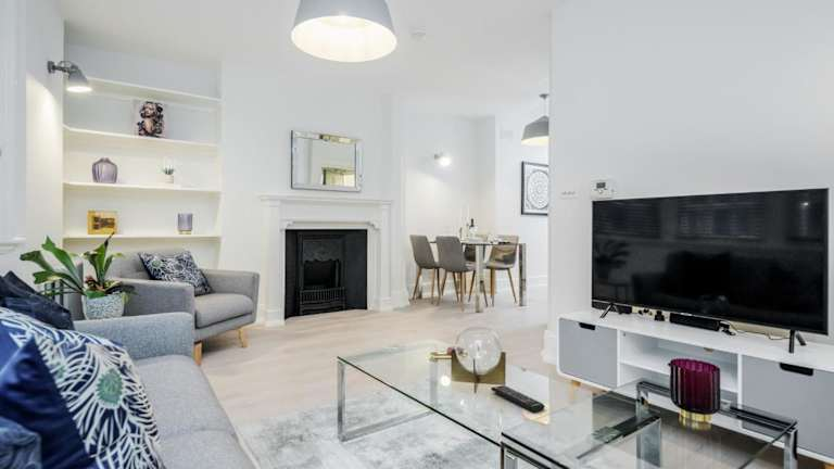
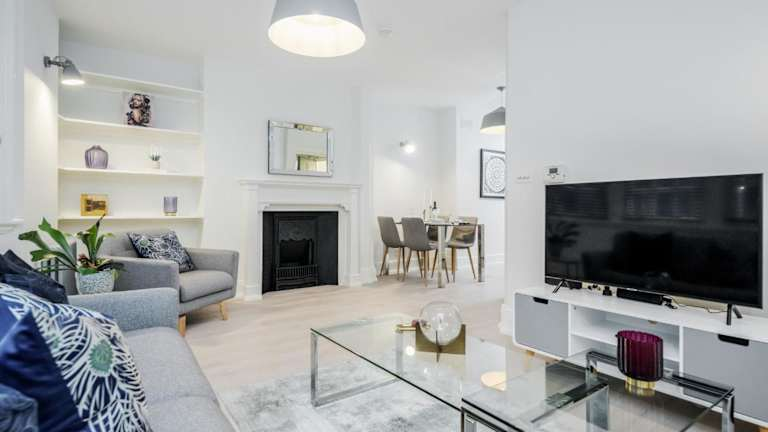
- remote control (516, 397)
